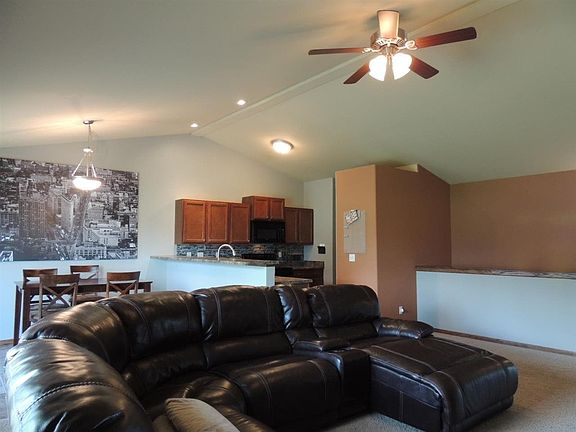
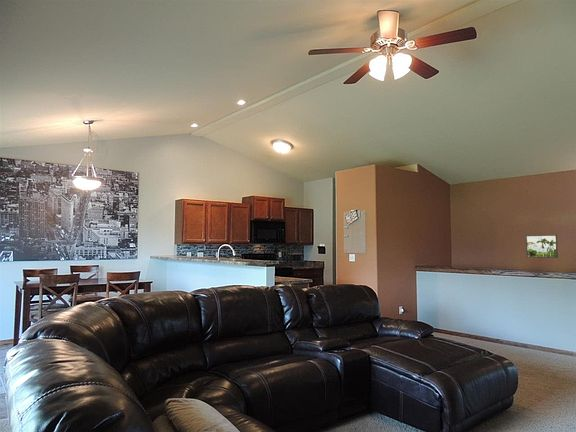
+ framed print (541, 246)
